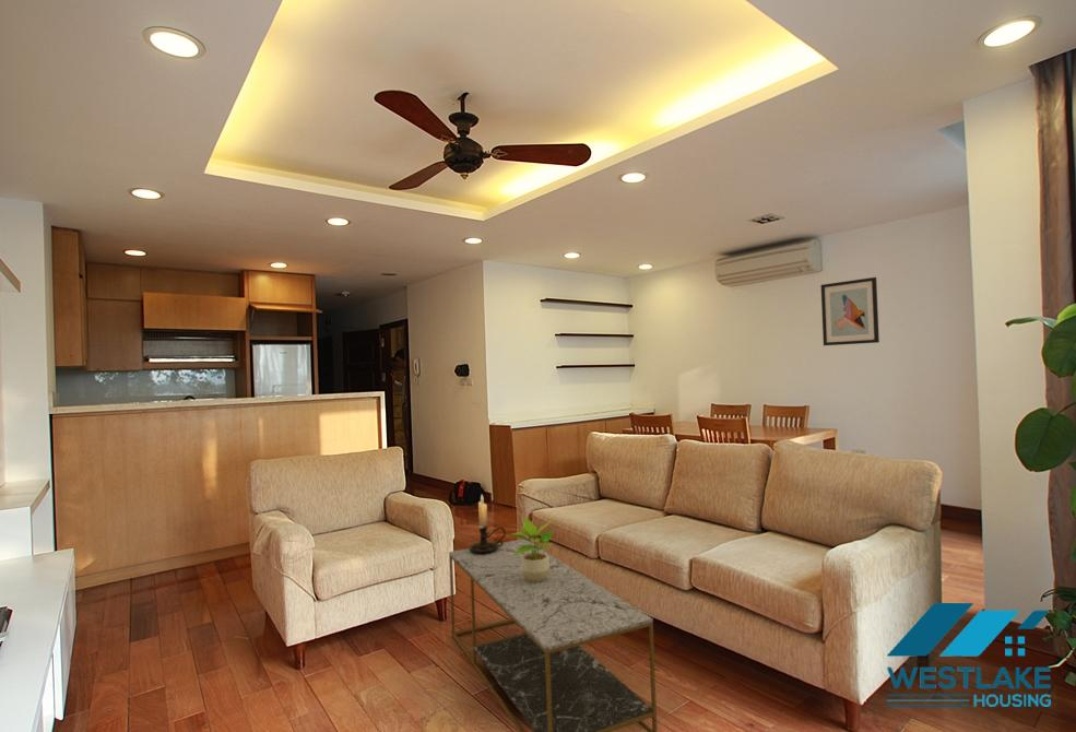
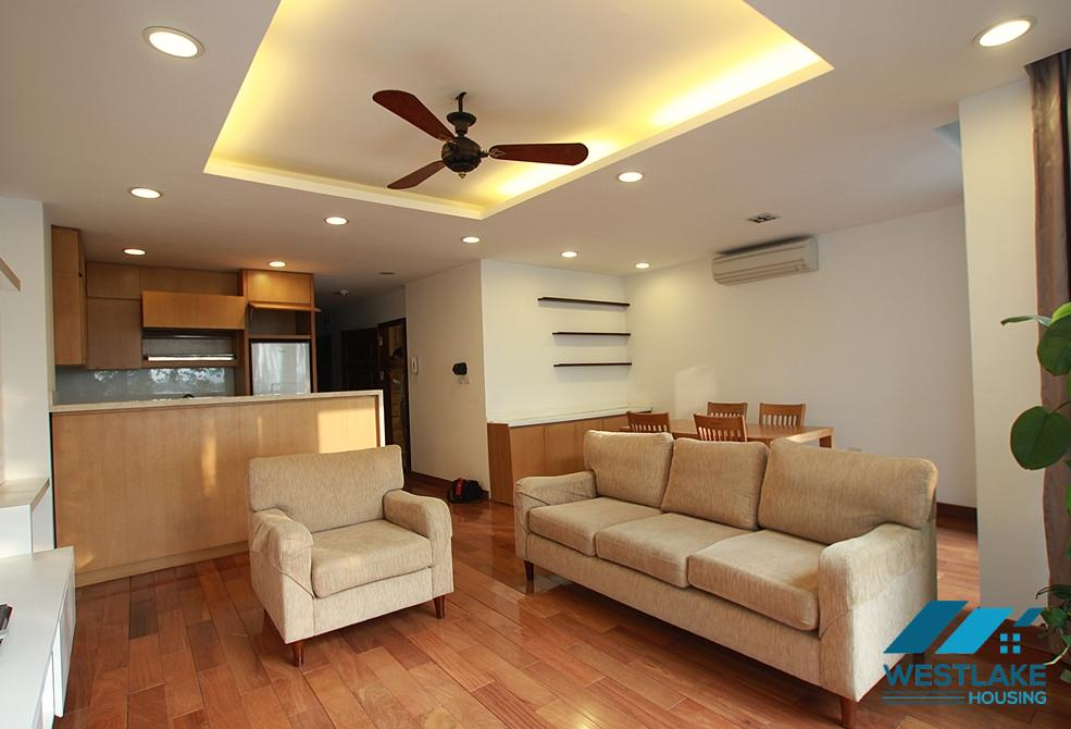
- potted plant (529, 548)
- candle holder (487, 520)
- wall art (849, 312)
- coffee table (534, 628)
